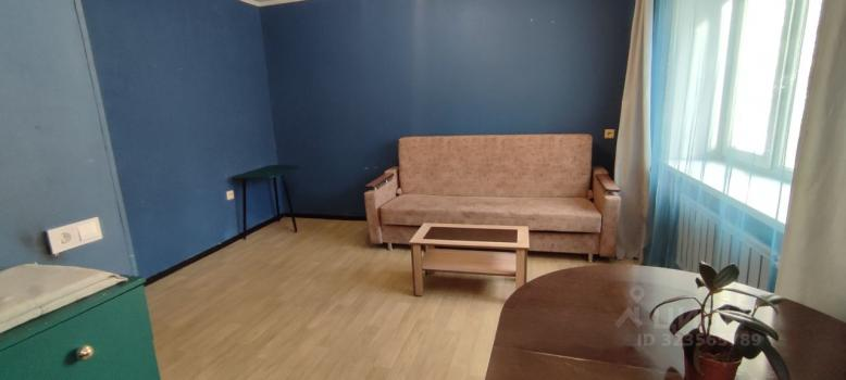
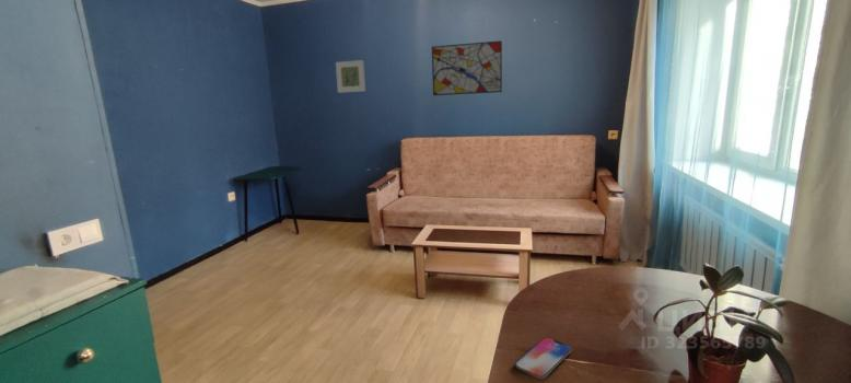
+ smartphone (544, 356)
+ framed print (350, 77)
+ wall art (466, 69)
